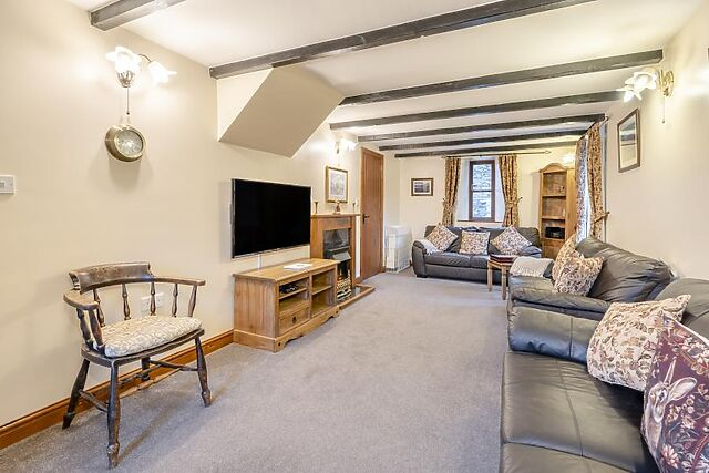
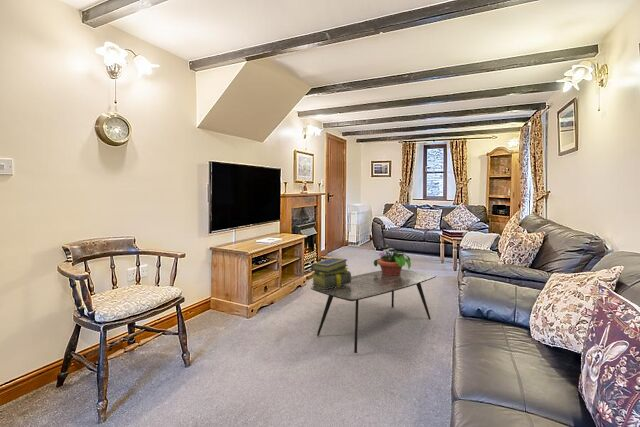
+ coffee table (376, 295)
+ potted flower (393, 258)
+ stack of books (330, 272)
